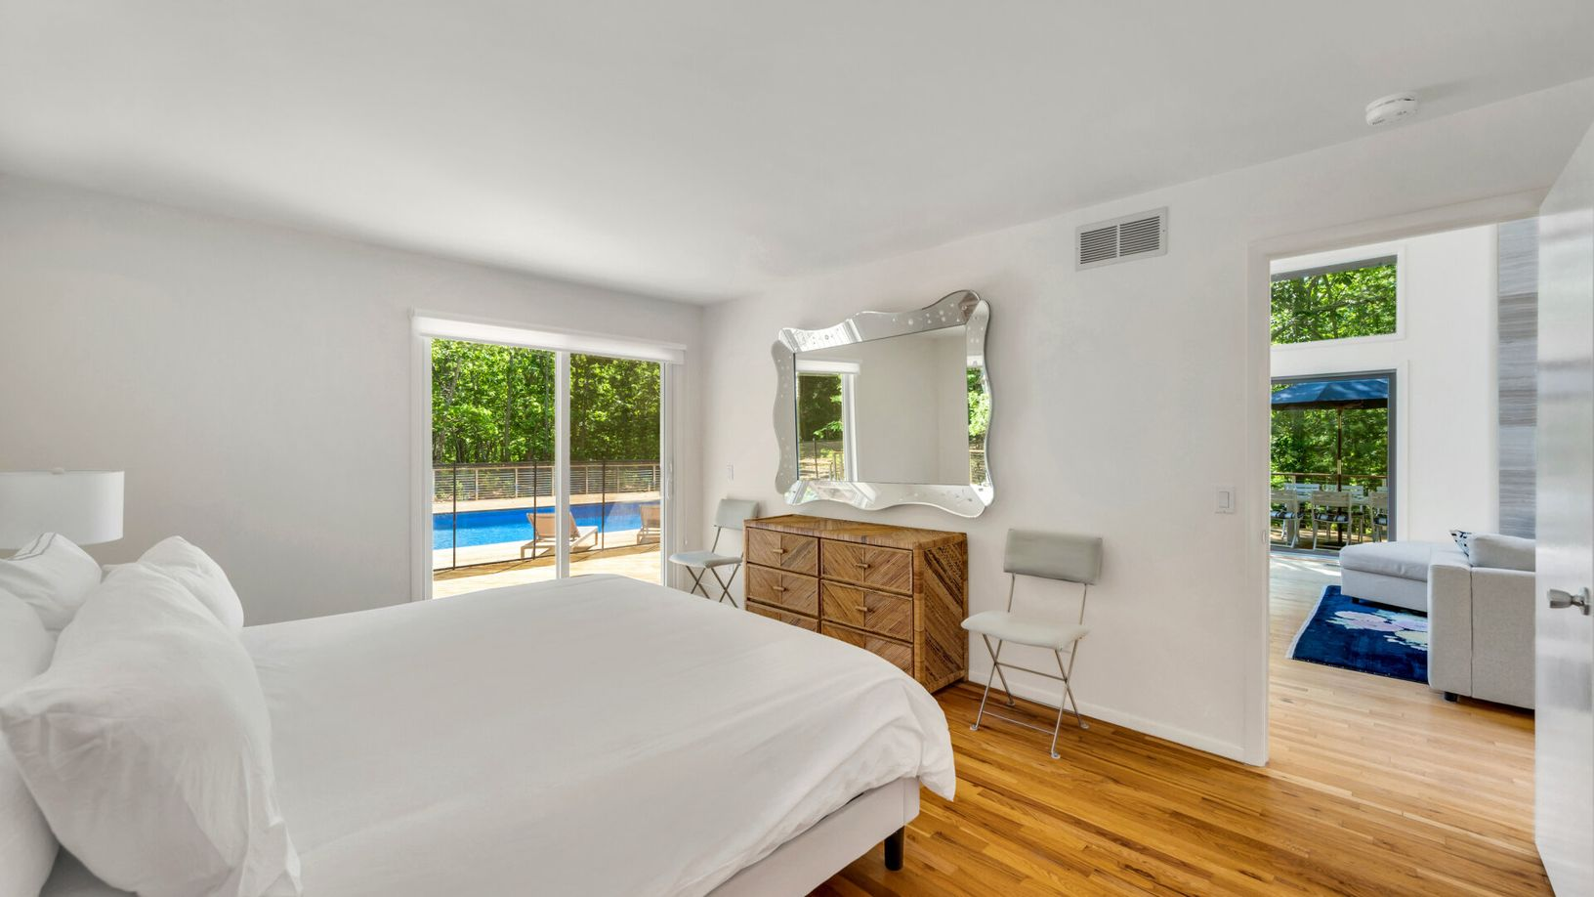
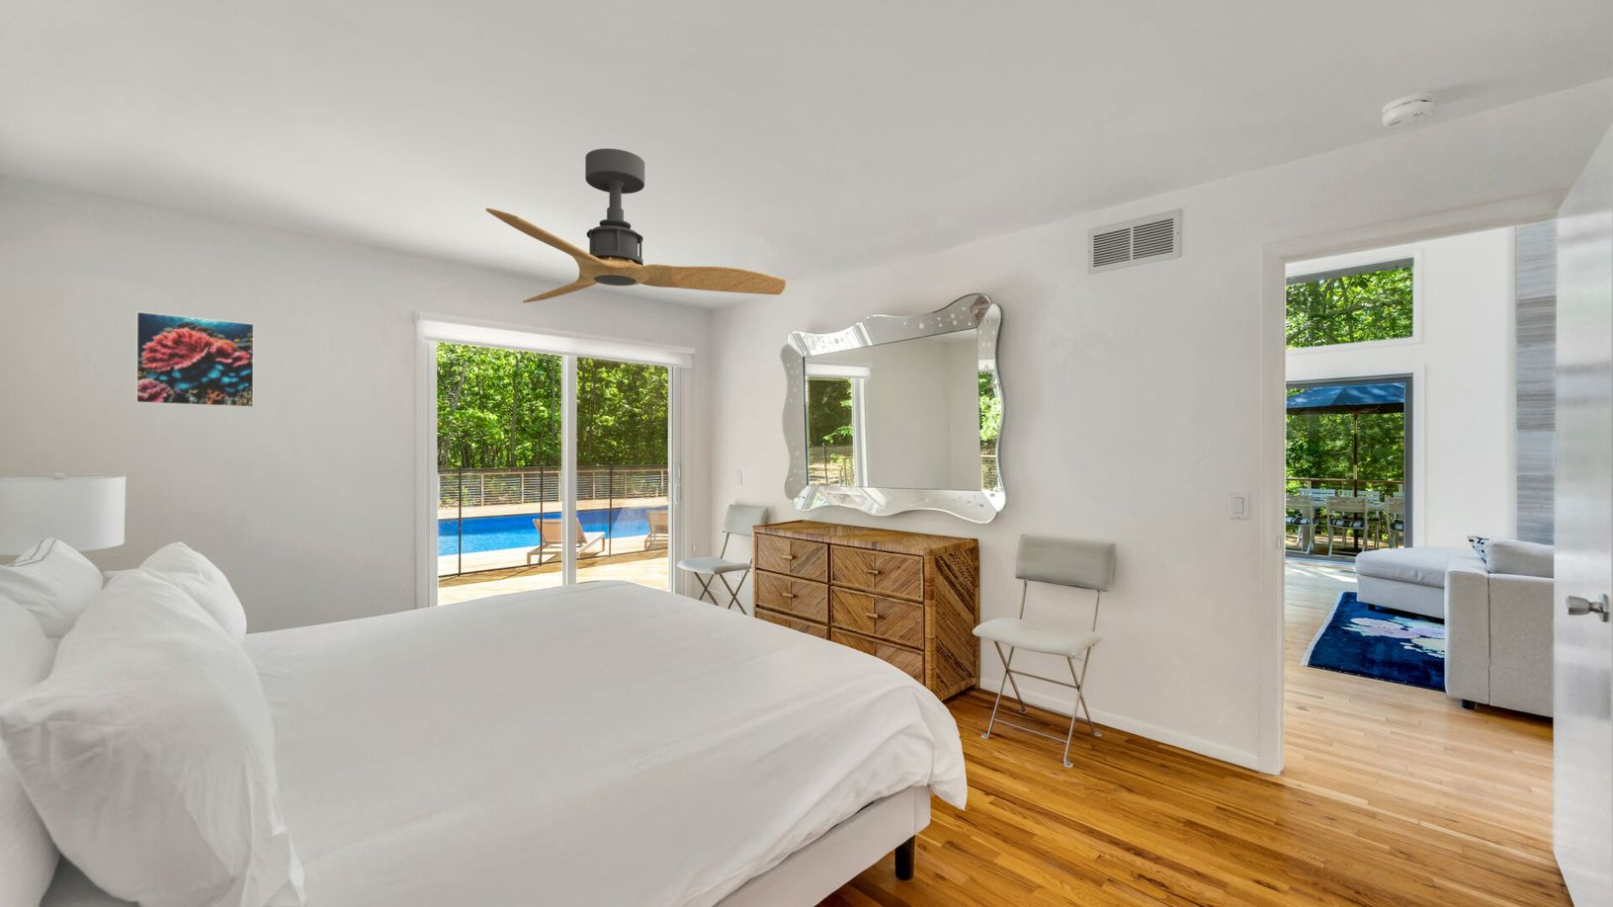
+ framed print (197, 362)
+ ceiling fan (639, 234)
